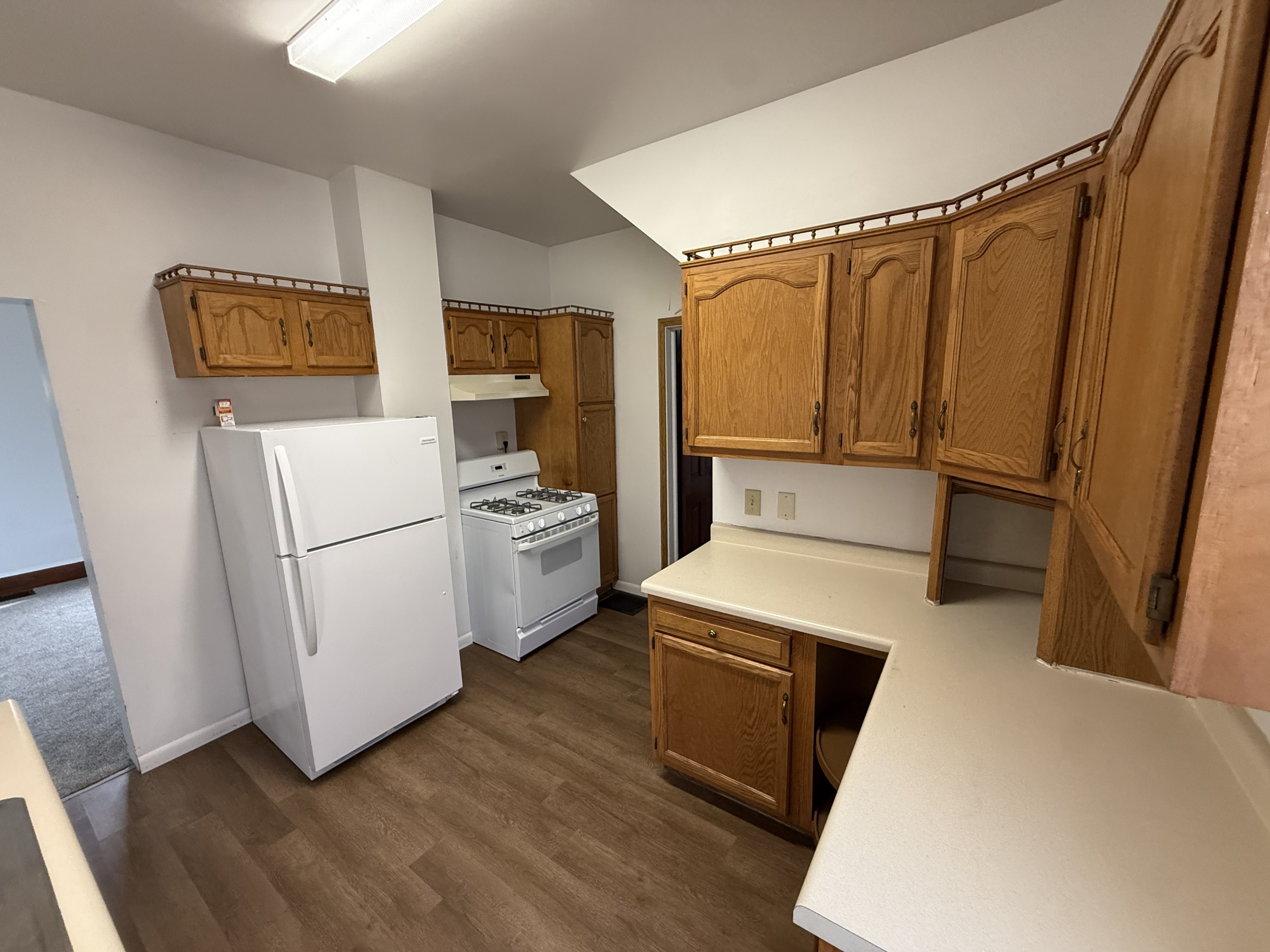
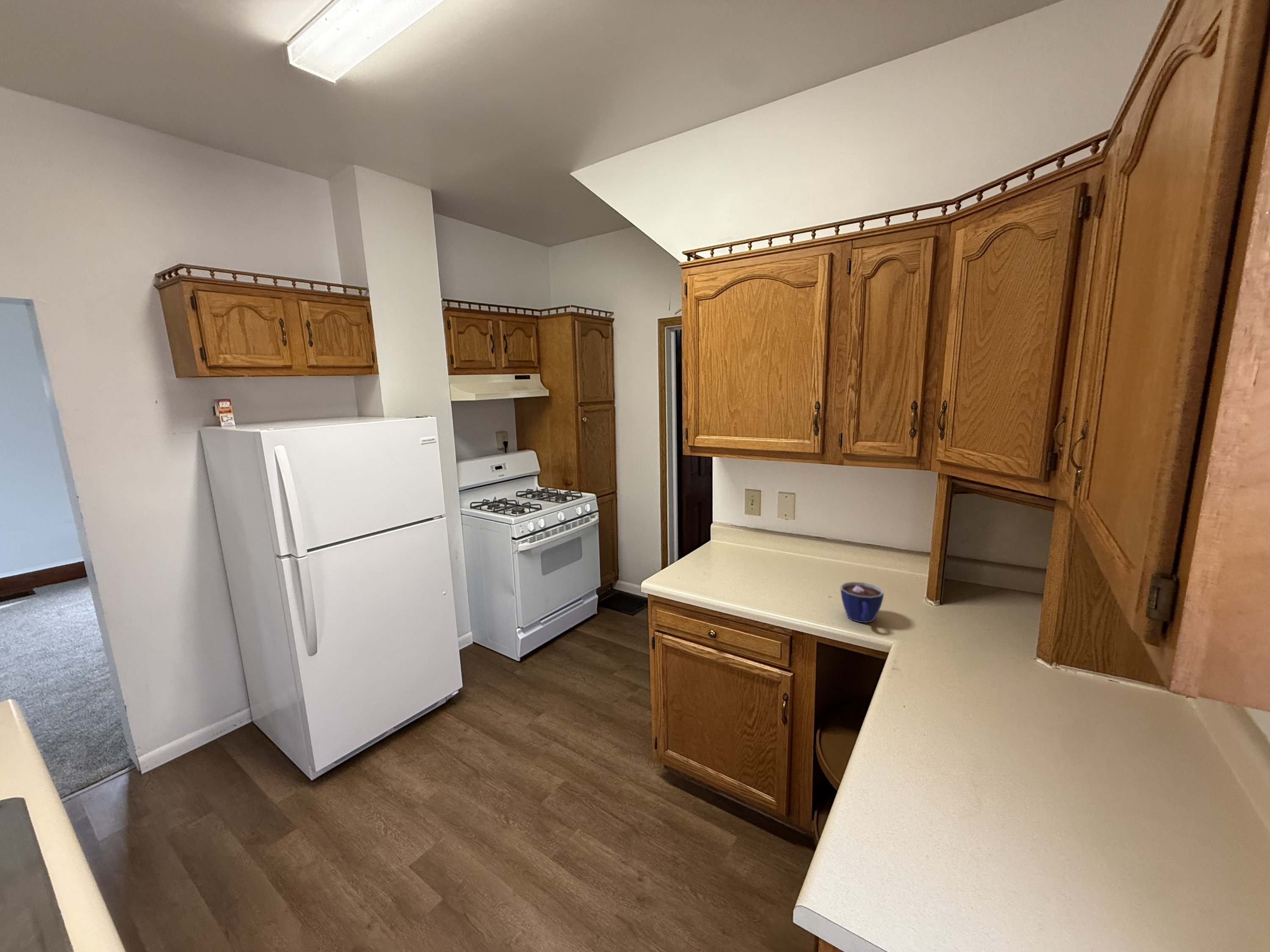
+ cup (862, 605)
